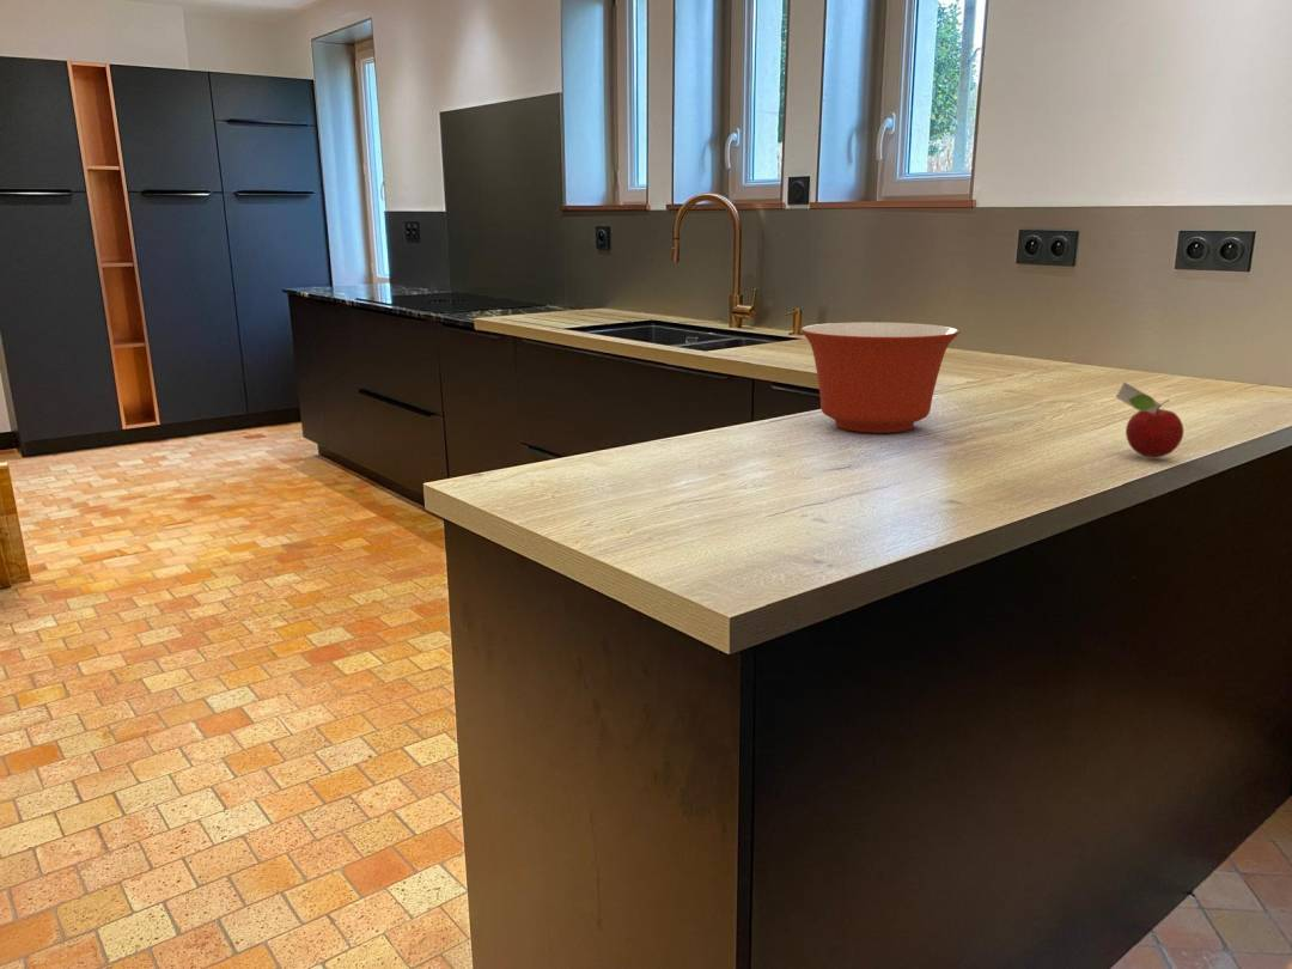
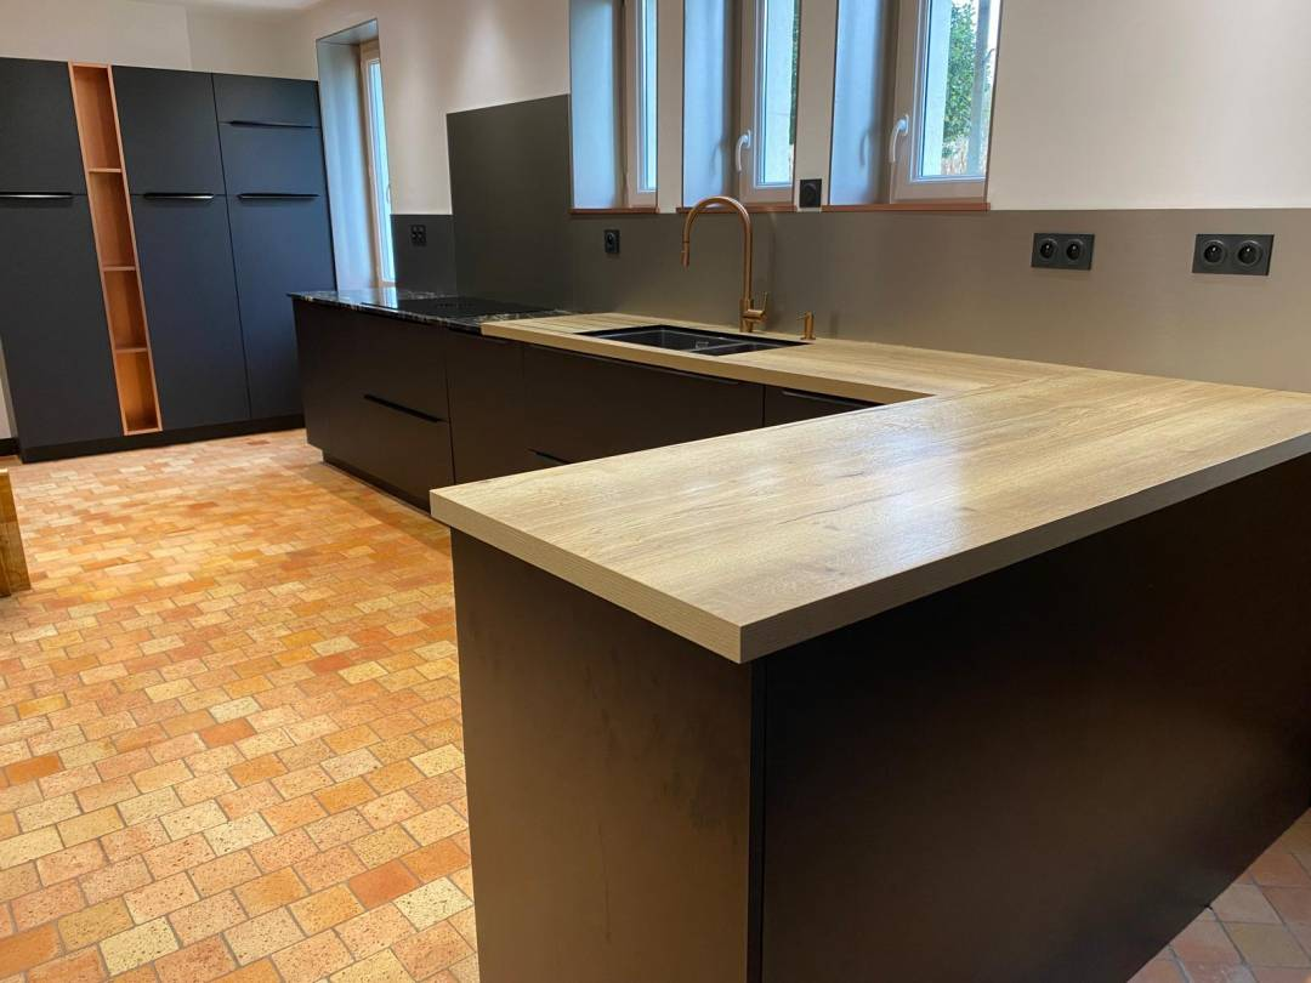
- mixing bowl (876, 377)
- fruit (1147, 421)
